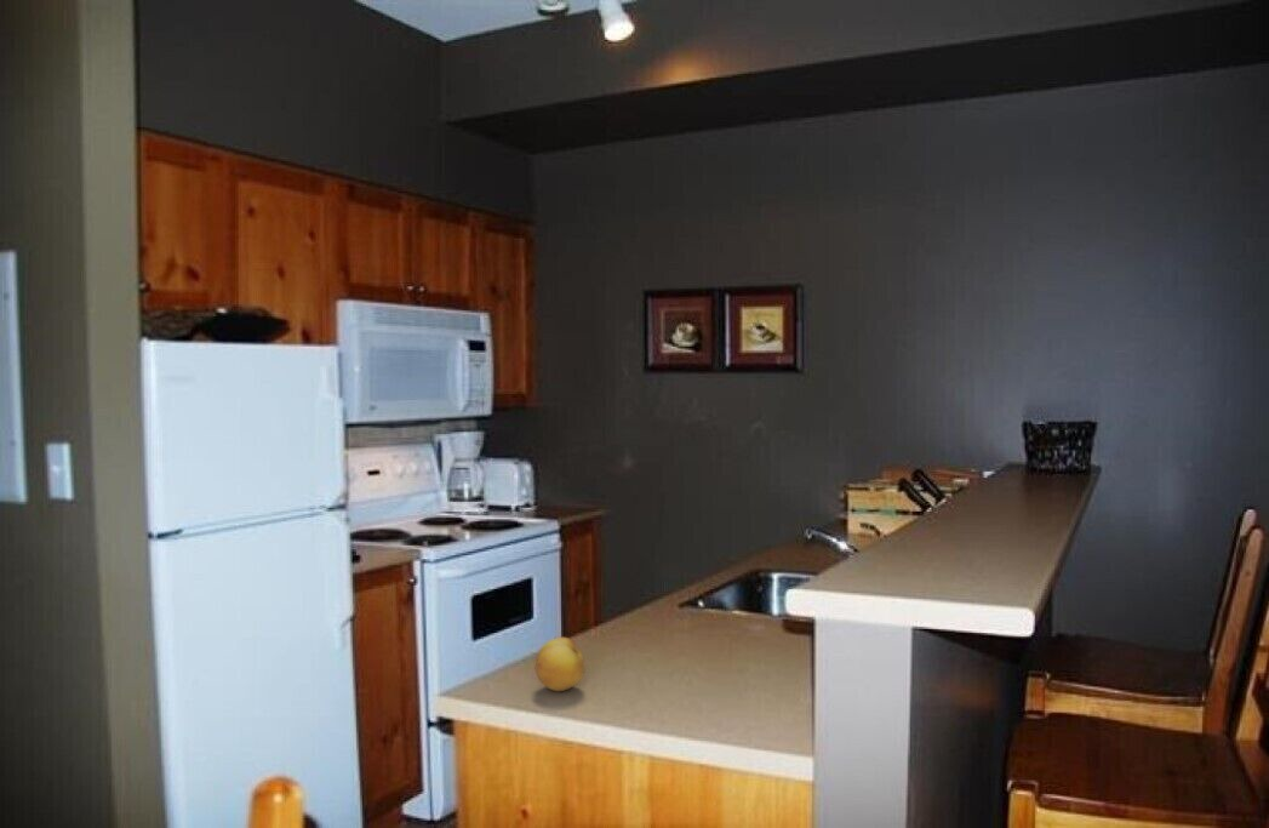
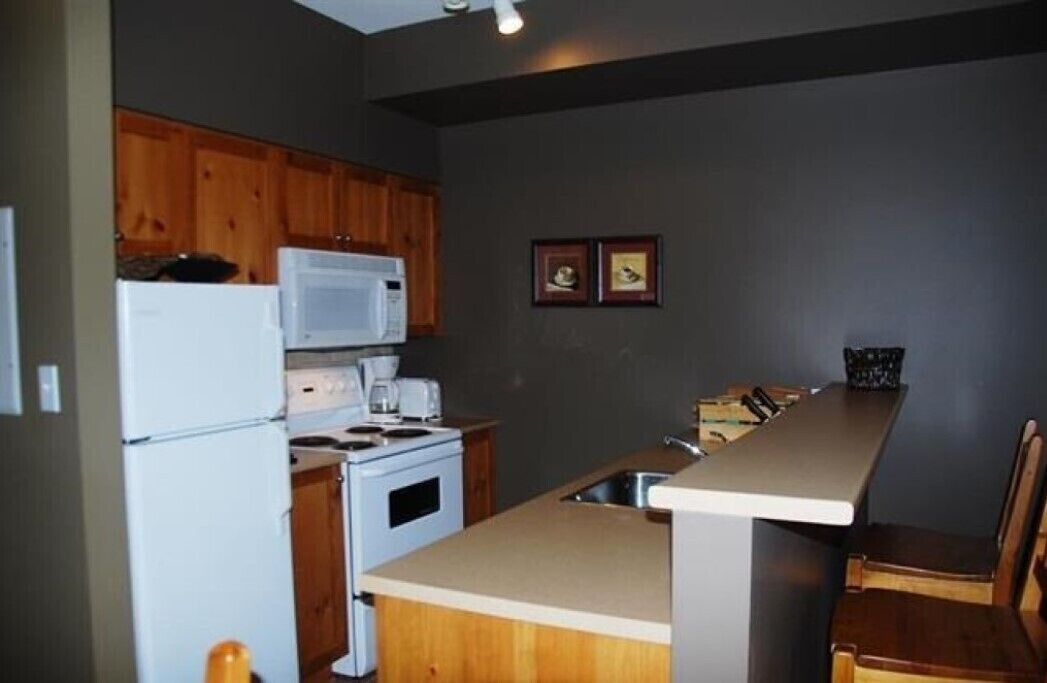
- fruit (560, 664)
